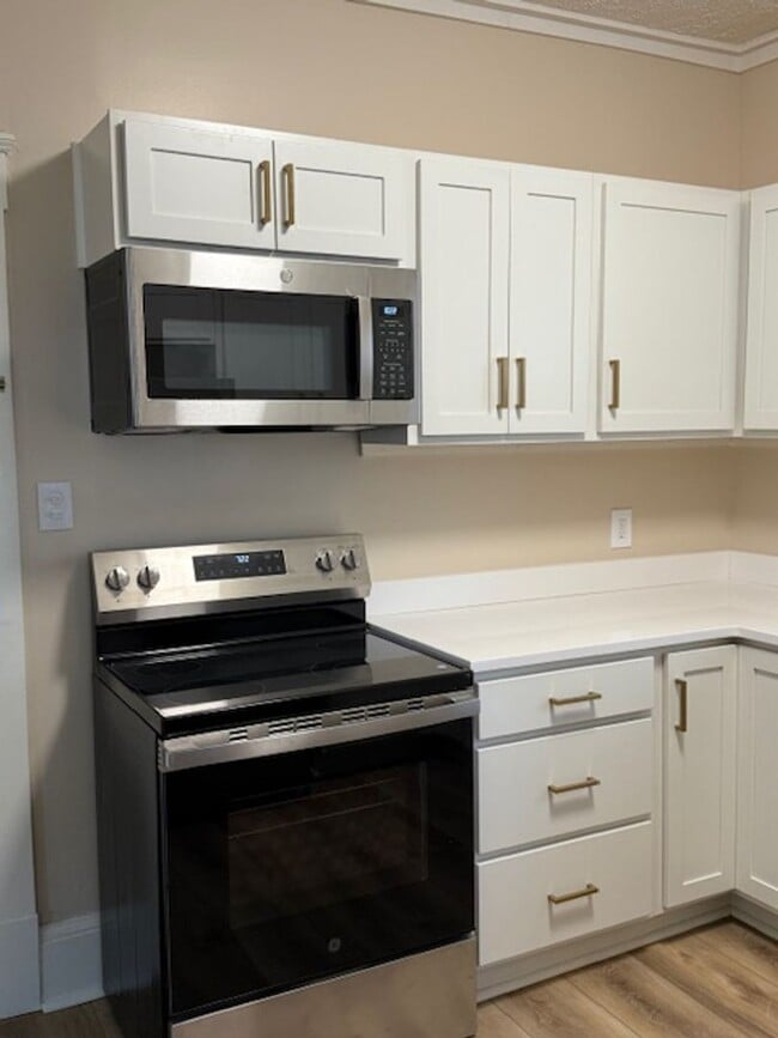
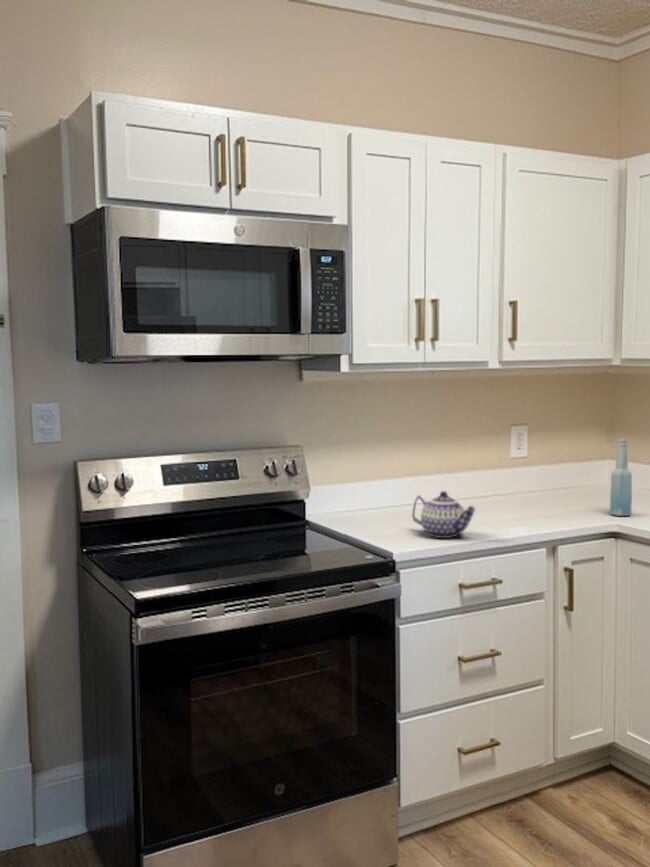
+ bottle (621, 477)
+ teapot (442, 513)
